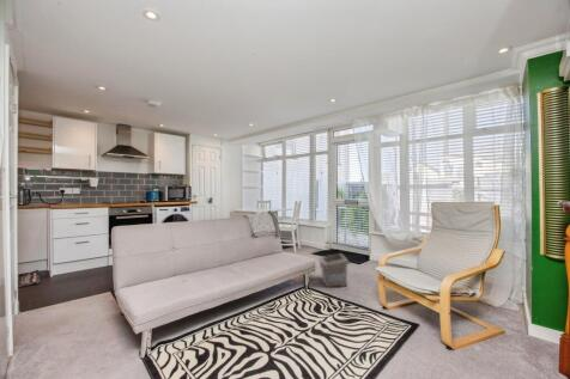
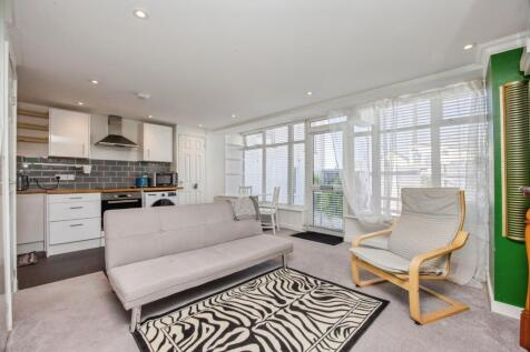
- storage basket (333, 269)
